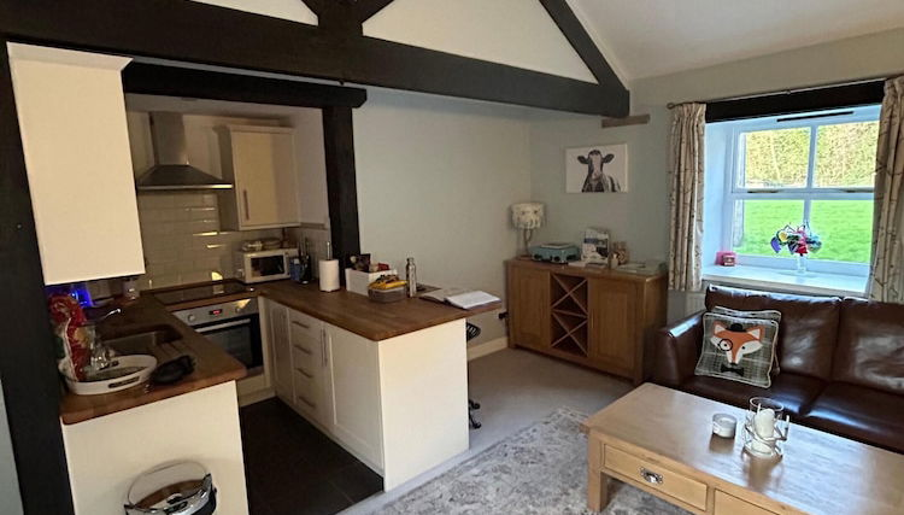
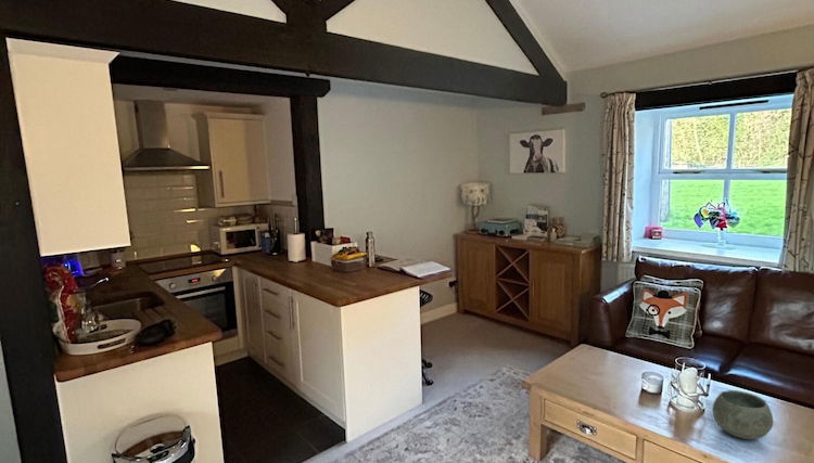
+ bowl (741, 415)
